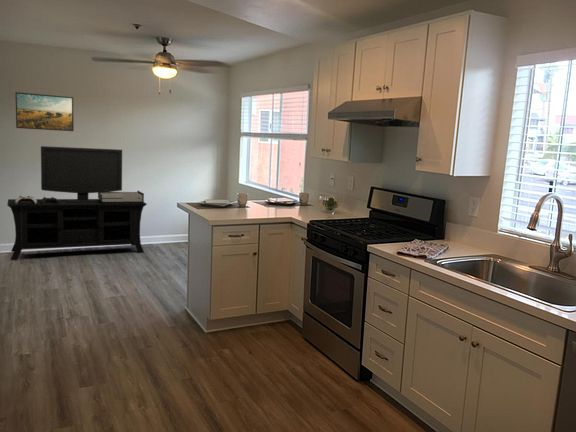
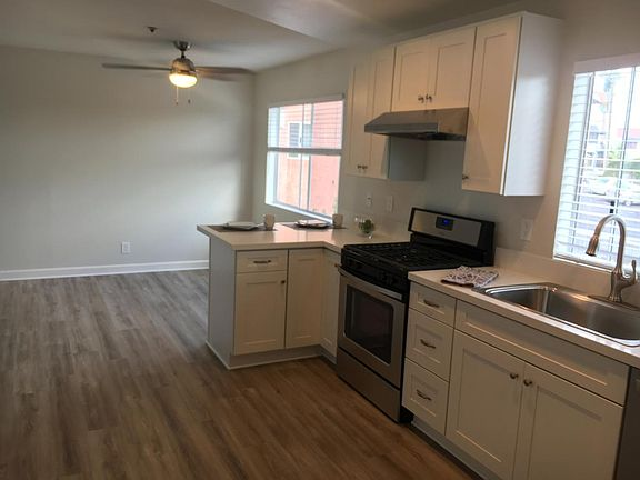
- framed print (45, 112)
- media console (79, 201)
